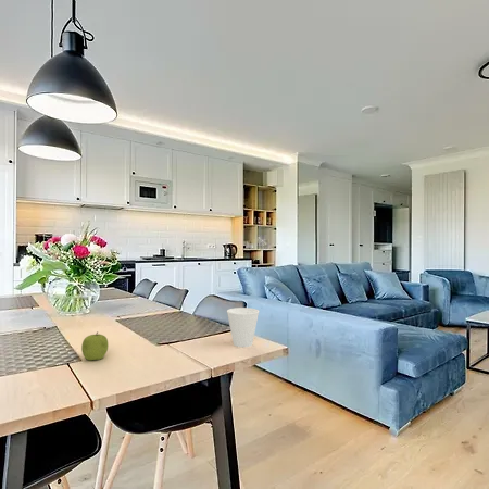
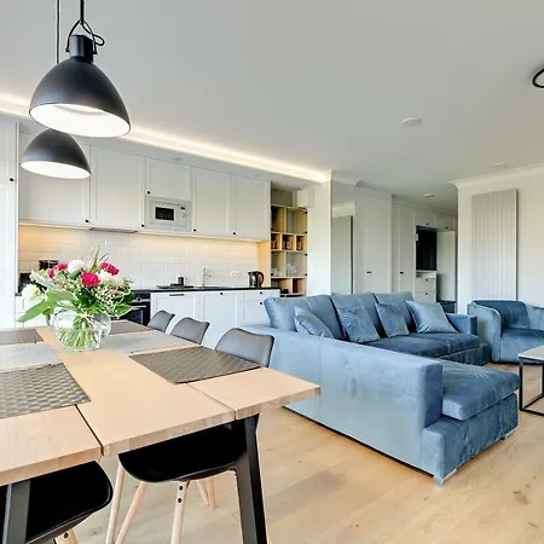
- fruit (95, 346)
- cup (242, 327)
